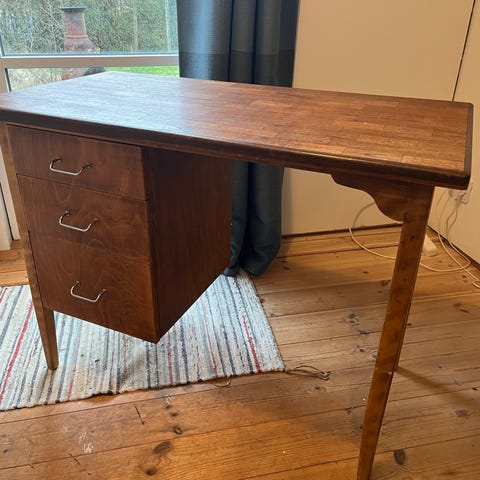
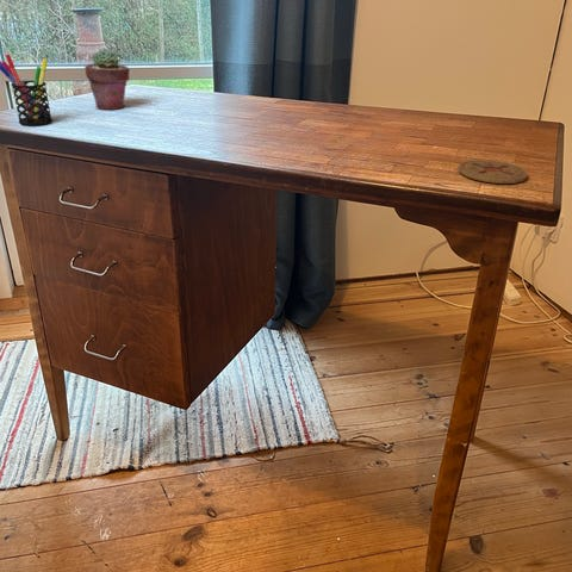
+ coaster (492, 170)
+ potted succulent (107, 77)
+ pen holder (30, 88)
